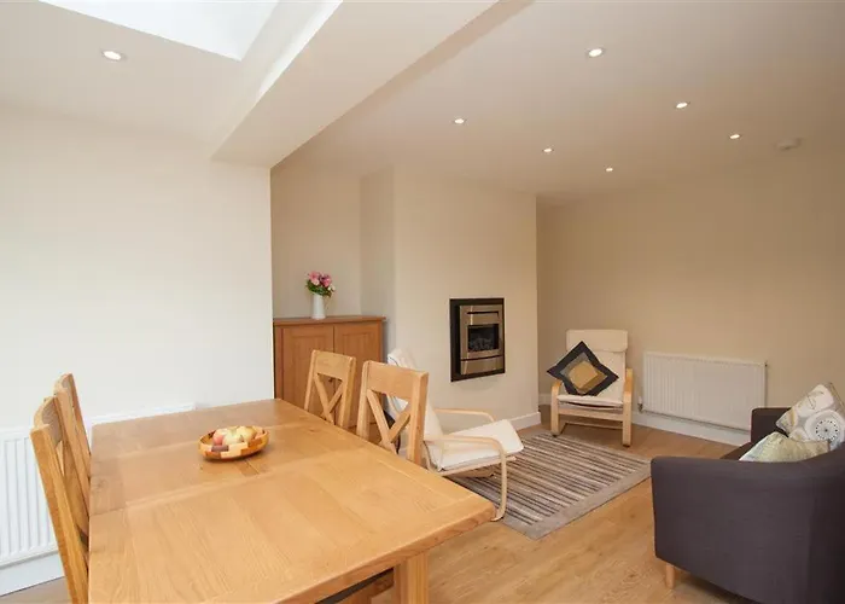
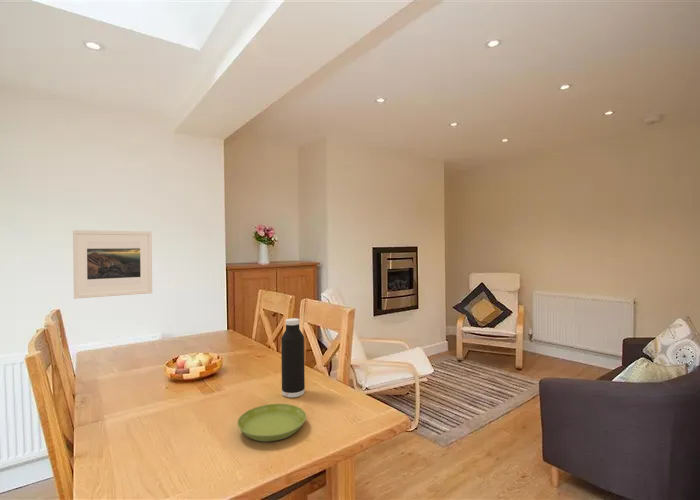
+ water bottle (293, 356)
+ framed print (114, 263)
+ saucer (272, 422)
